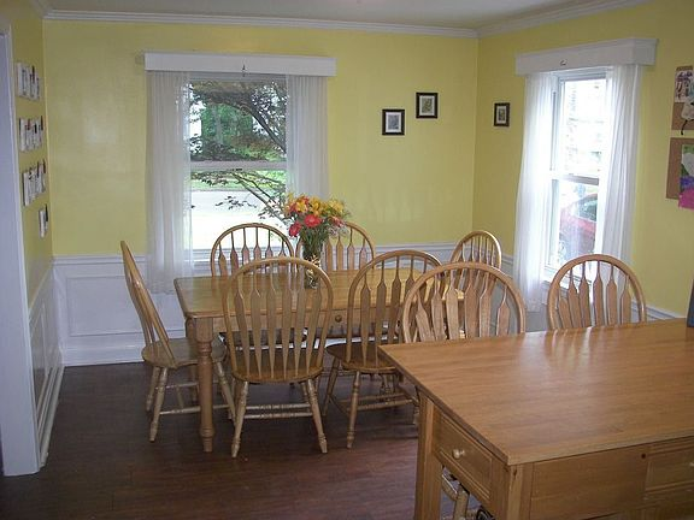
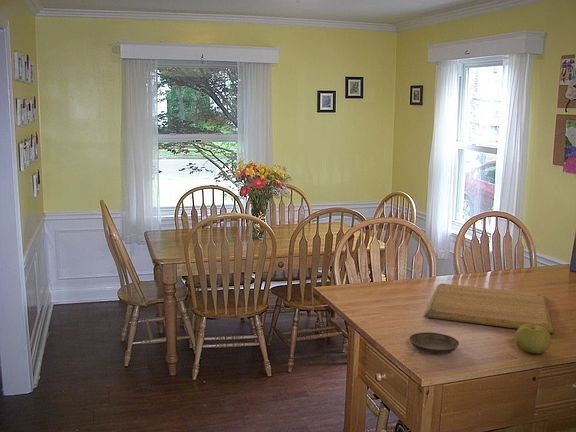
+ chopping board (488, 304)
+ saucer (433, 344)
+ fruit (532, 338)
